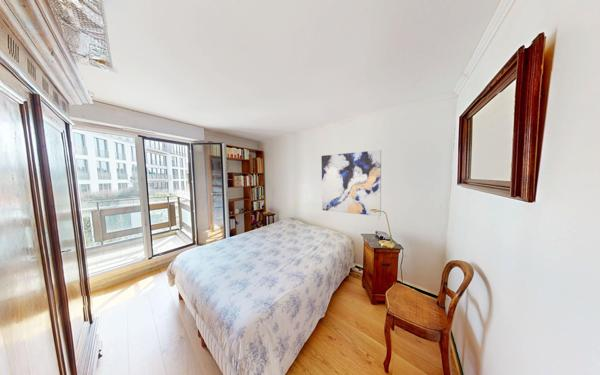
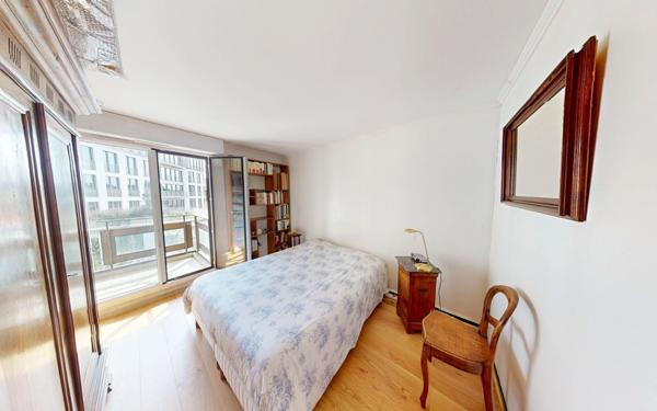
- wall art (348, 183)
